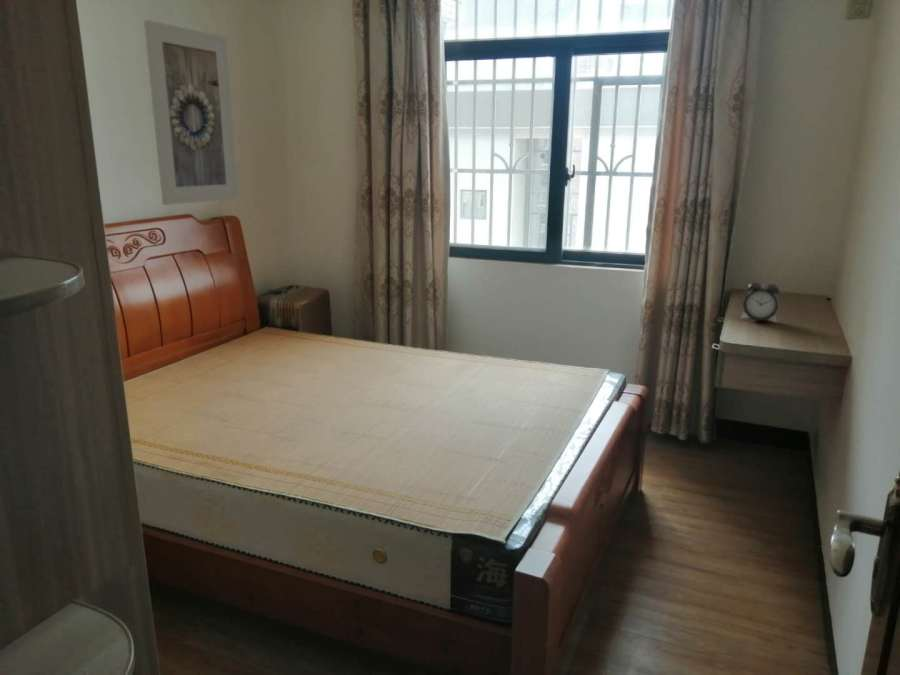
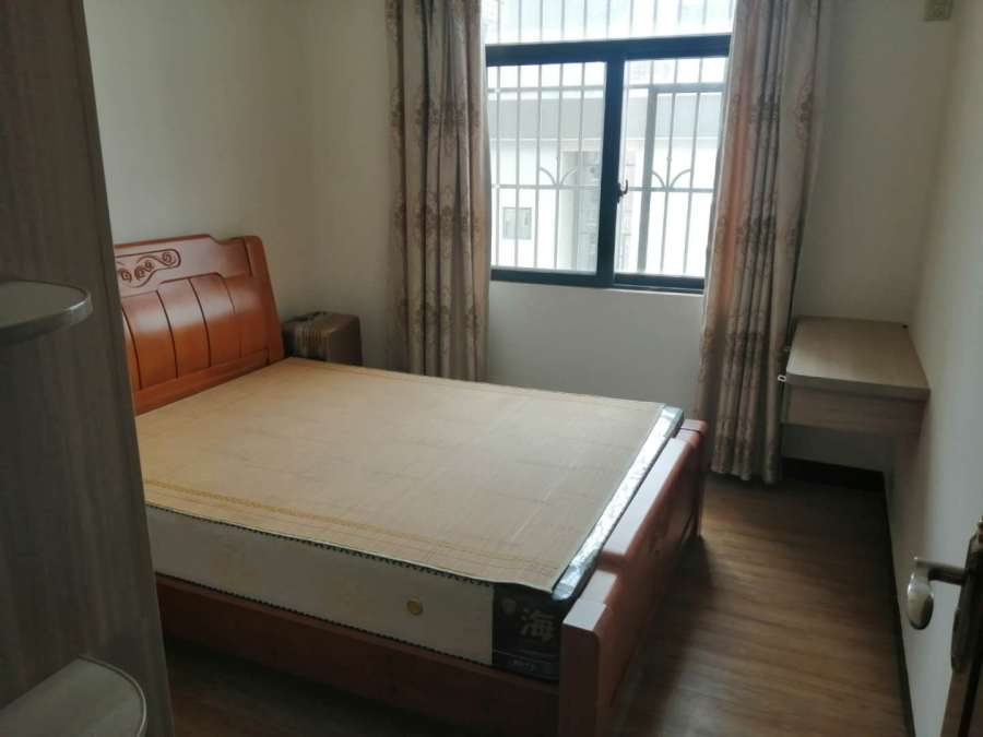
- alarm clock (760, 301)
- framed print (195, 118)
